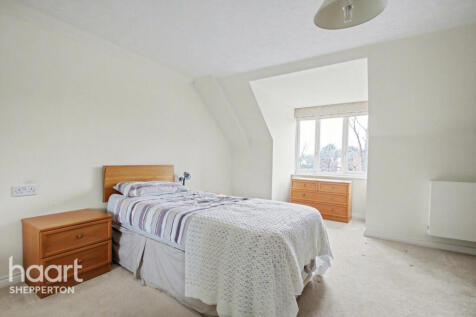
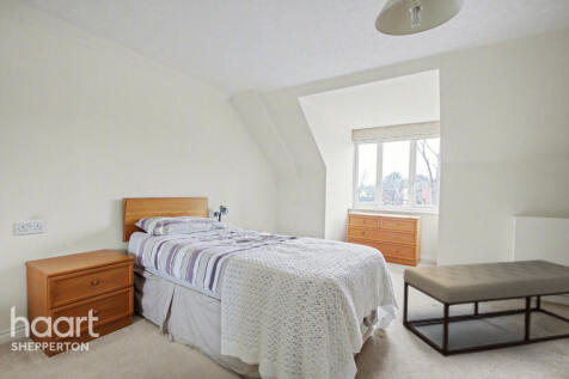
+ bench (500, 299)
